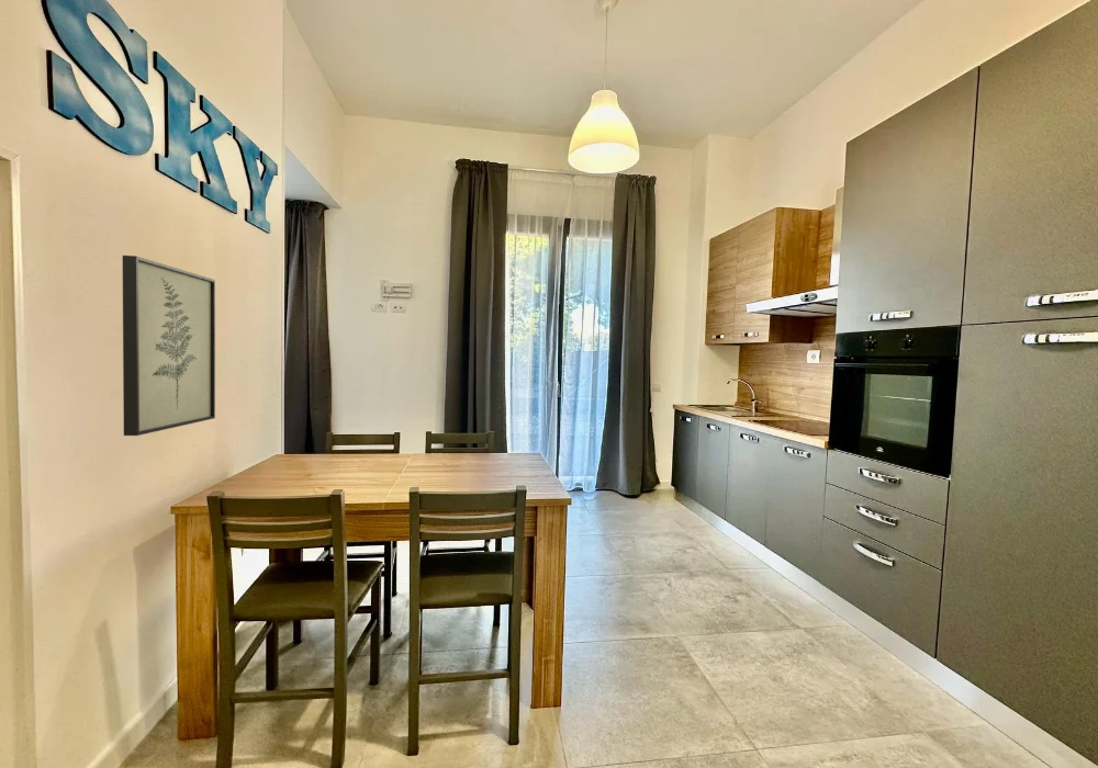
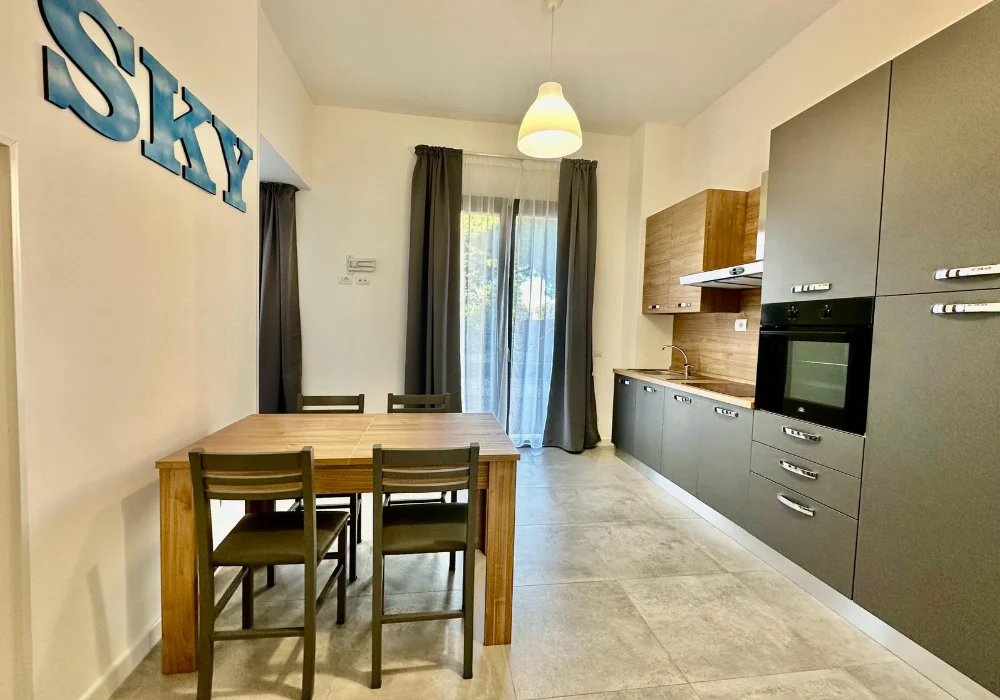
- wall art (175, 348)
